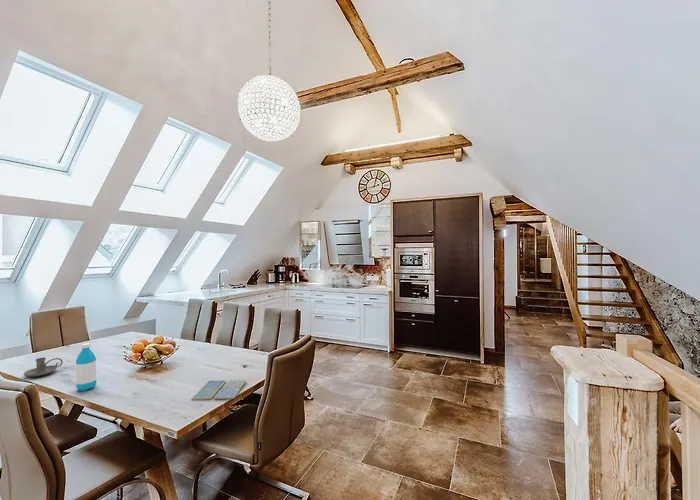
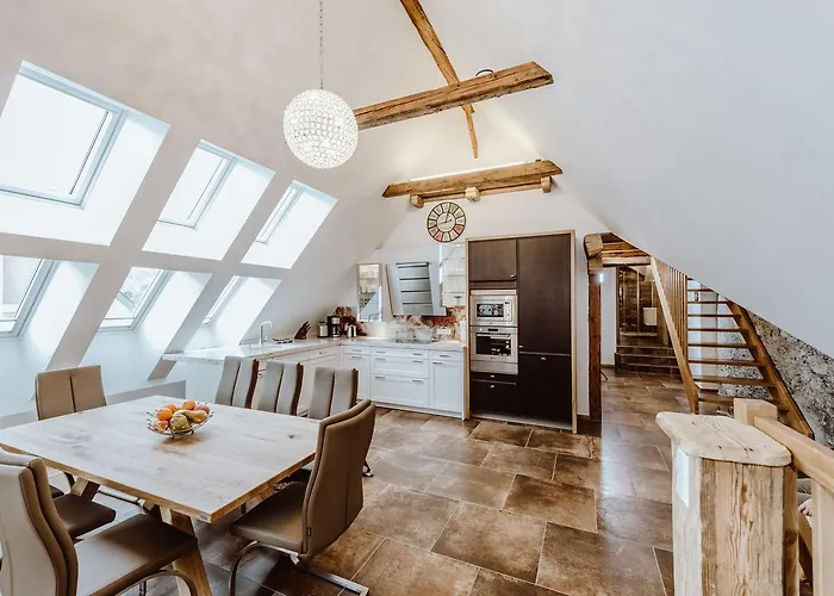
- water bottle (86, 366)
- candle holder (44, 365)
- drink coaster (220, 388)
